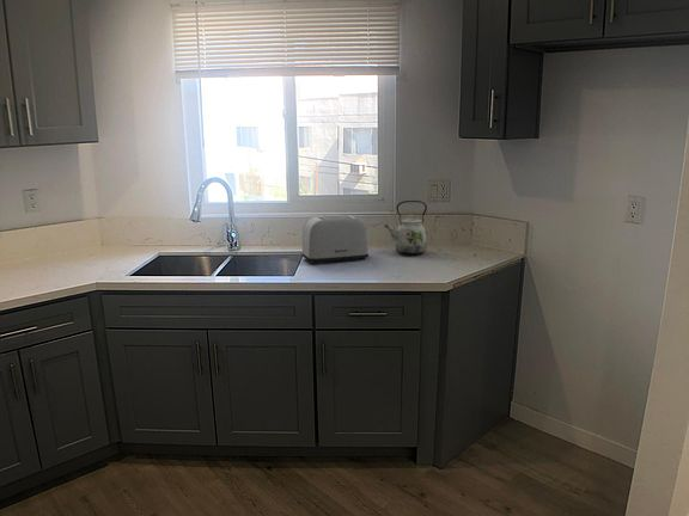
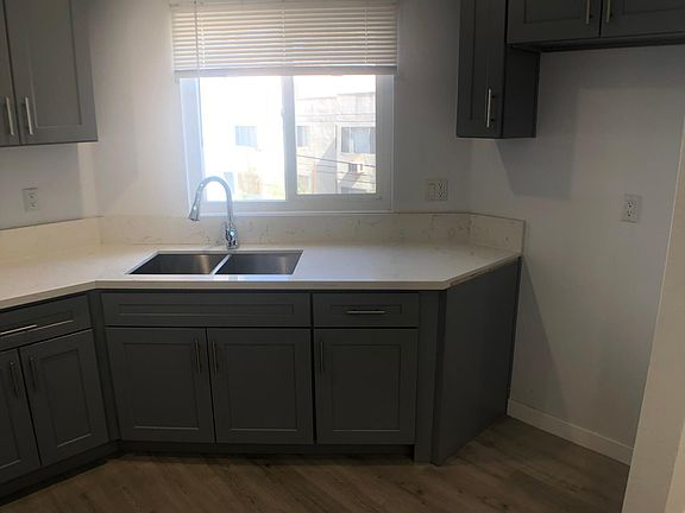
- toaster (336, 238)
- kettle (404, 227)
